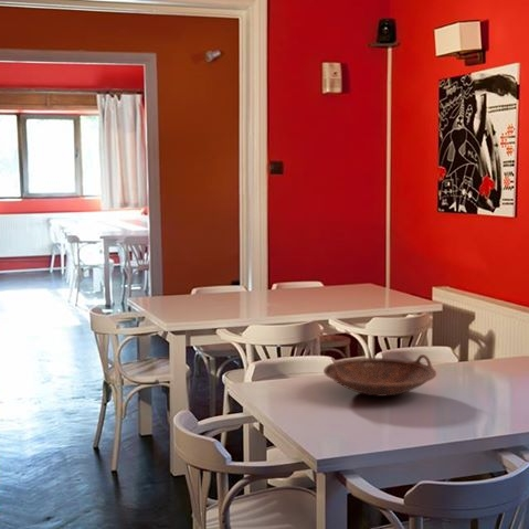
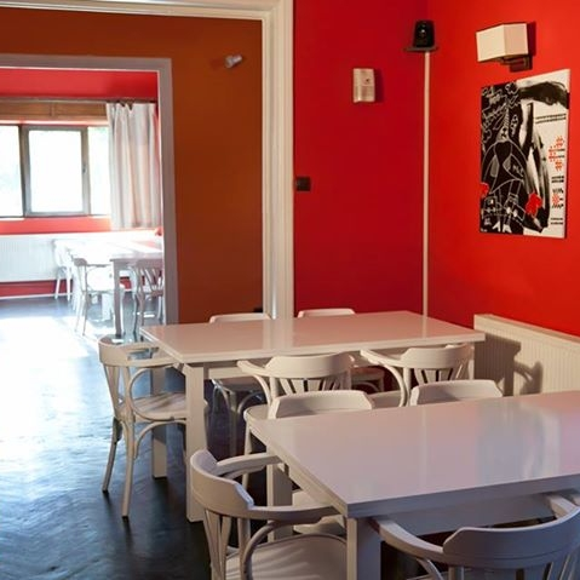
- bowl (379, 375)
